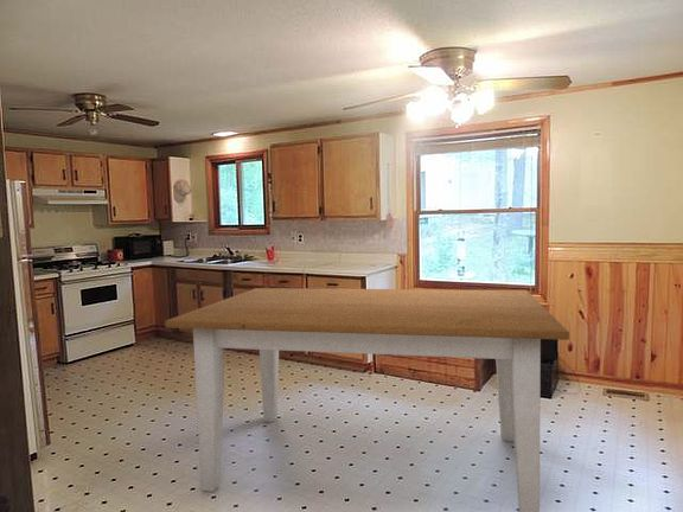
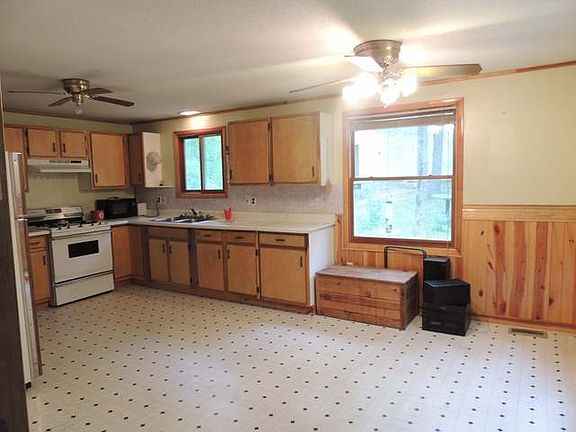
- table (370, 353)
